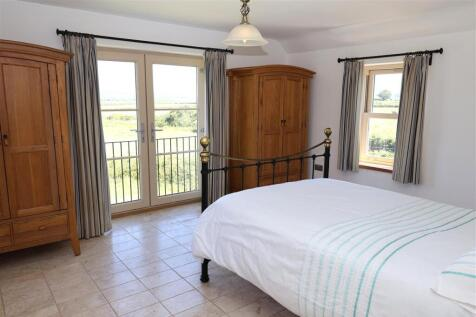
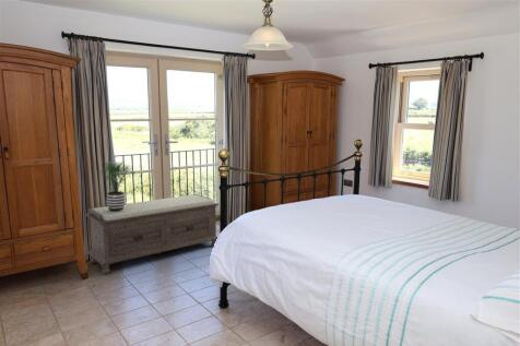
+ potted plant (116, 184)
+ bench (156, 228)
